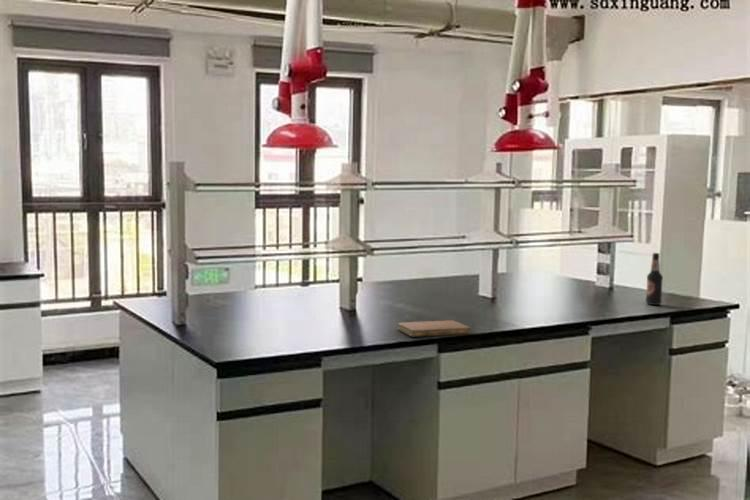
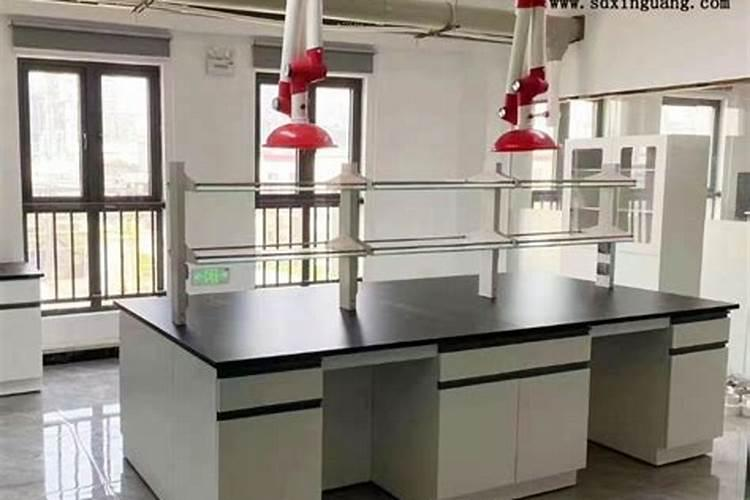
- notebook (433, 328)
- bottle (654, 278)
